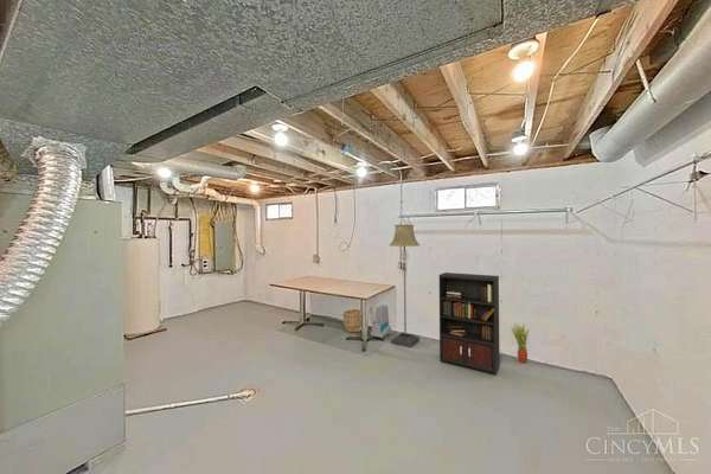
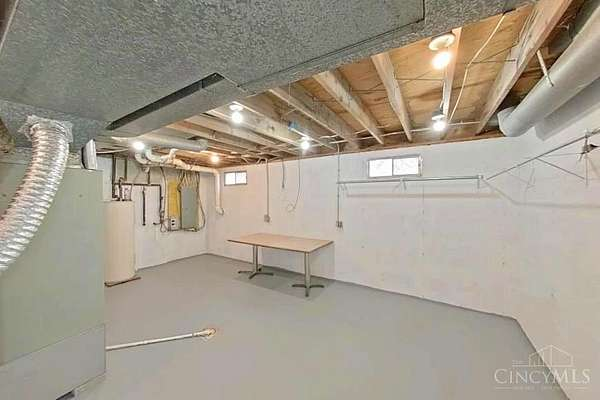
- vacuum cleaner (373, 321)
- bookcase (479, 319)
- potted plant (519, 342)
- wooden bucket (353, 320)
- floor lamp (404, 283)
